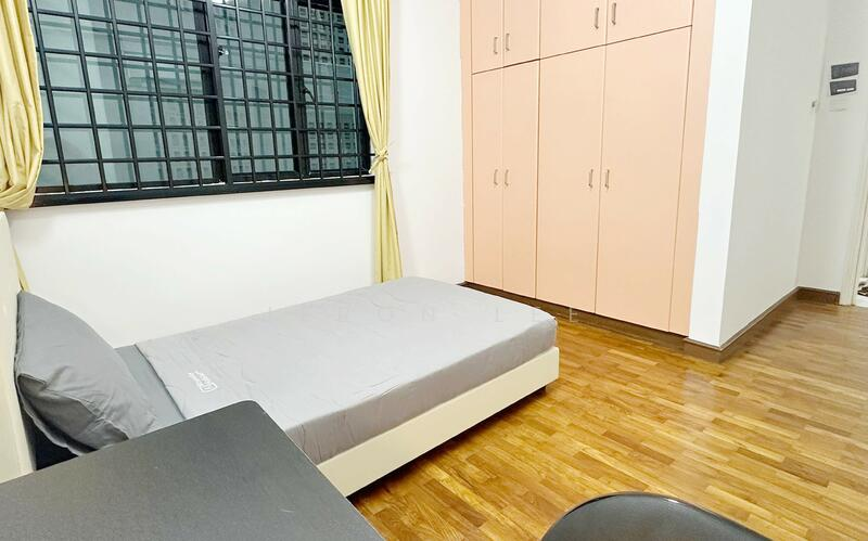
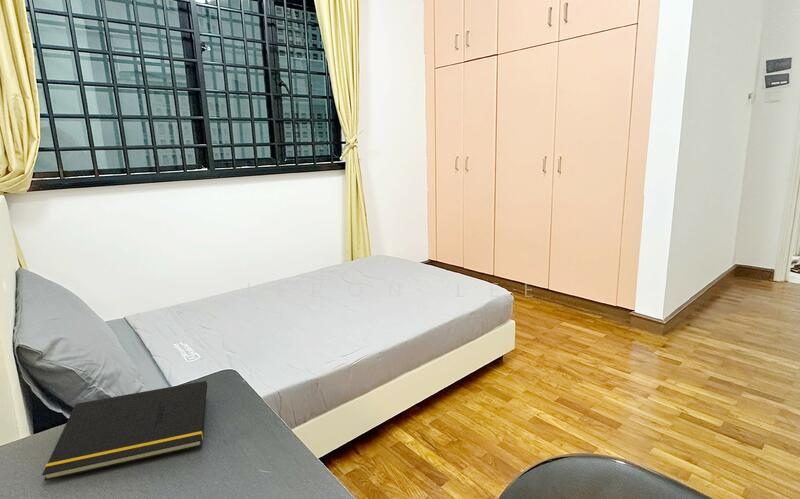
+ notepad (136, 423)
